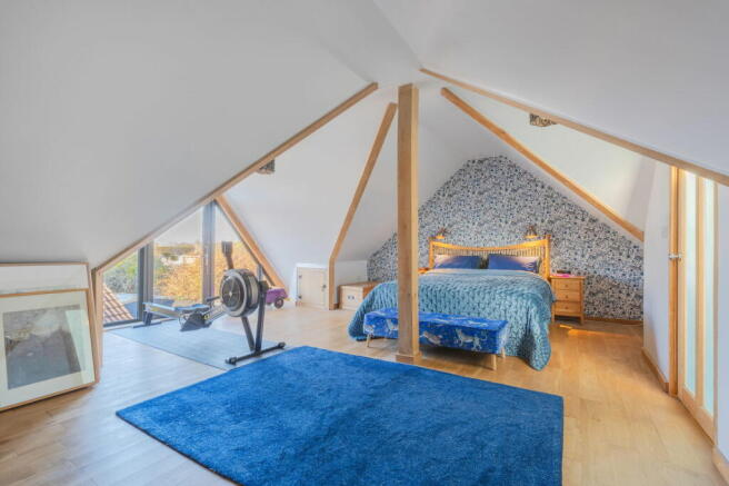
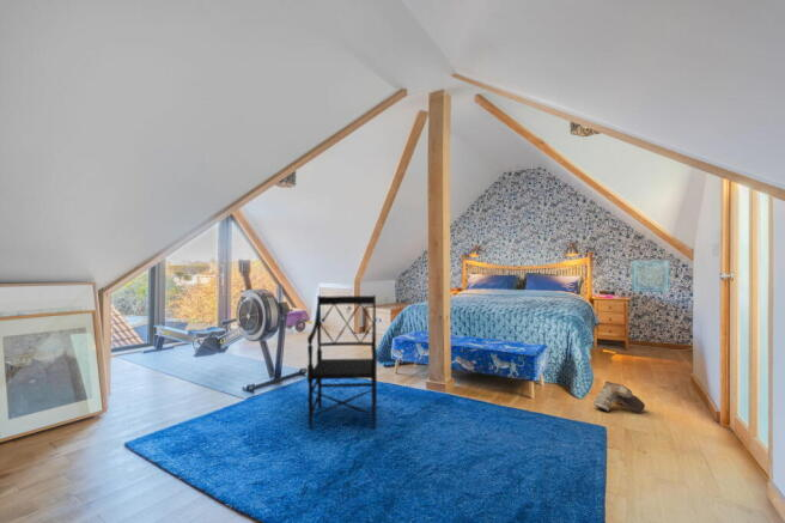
+ boots (617, 394)
+ wall art (650, 275)
+ armchair (345, 359)
